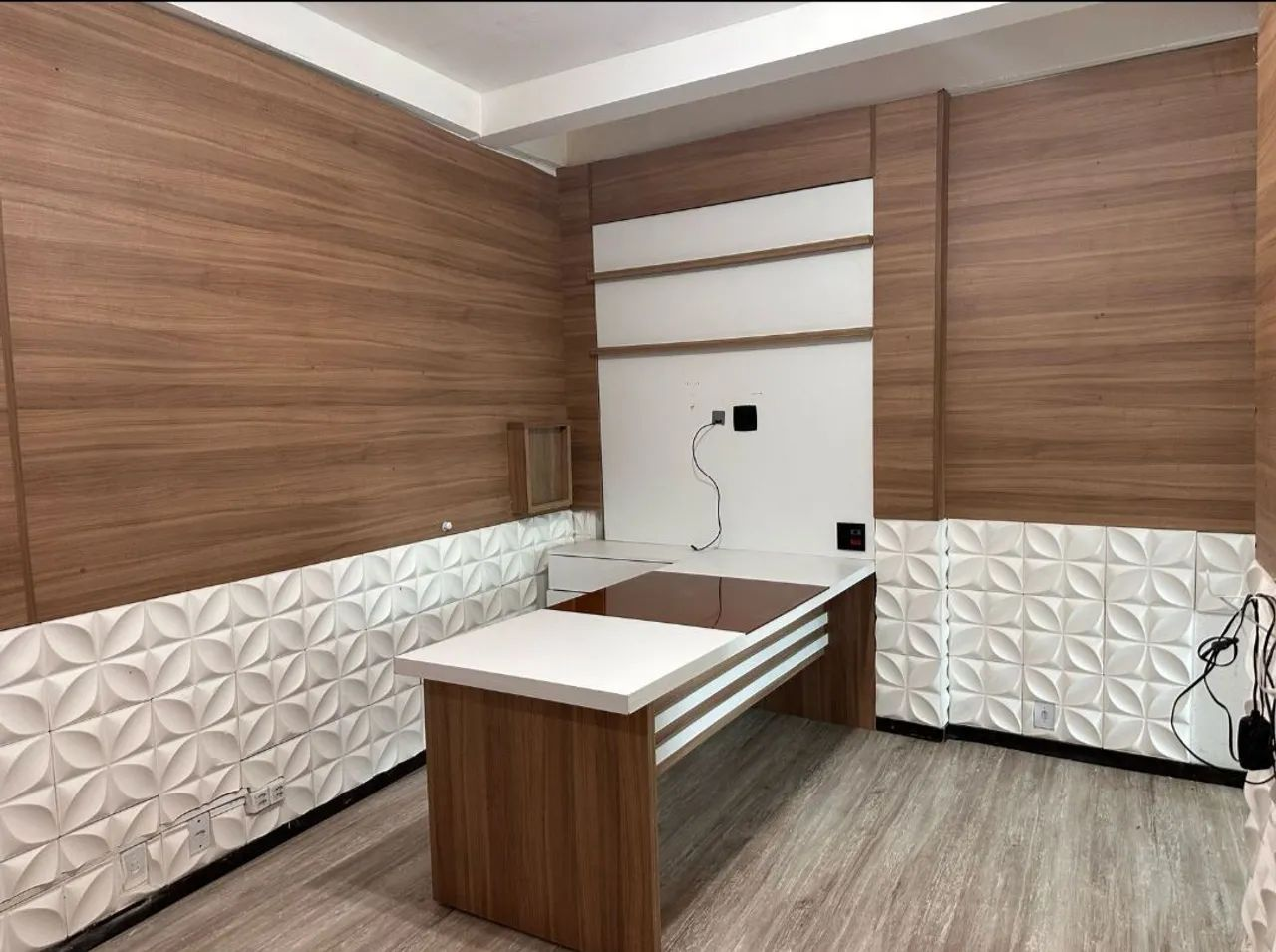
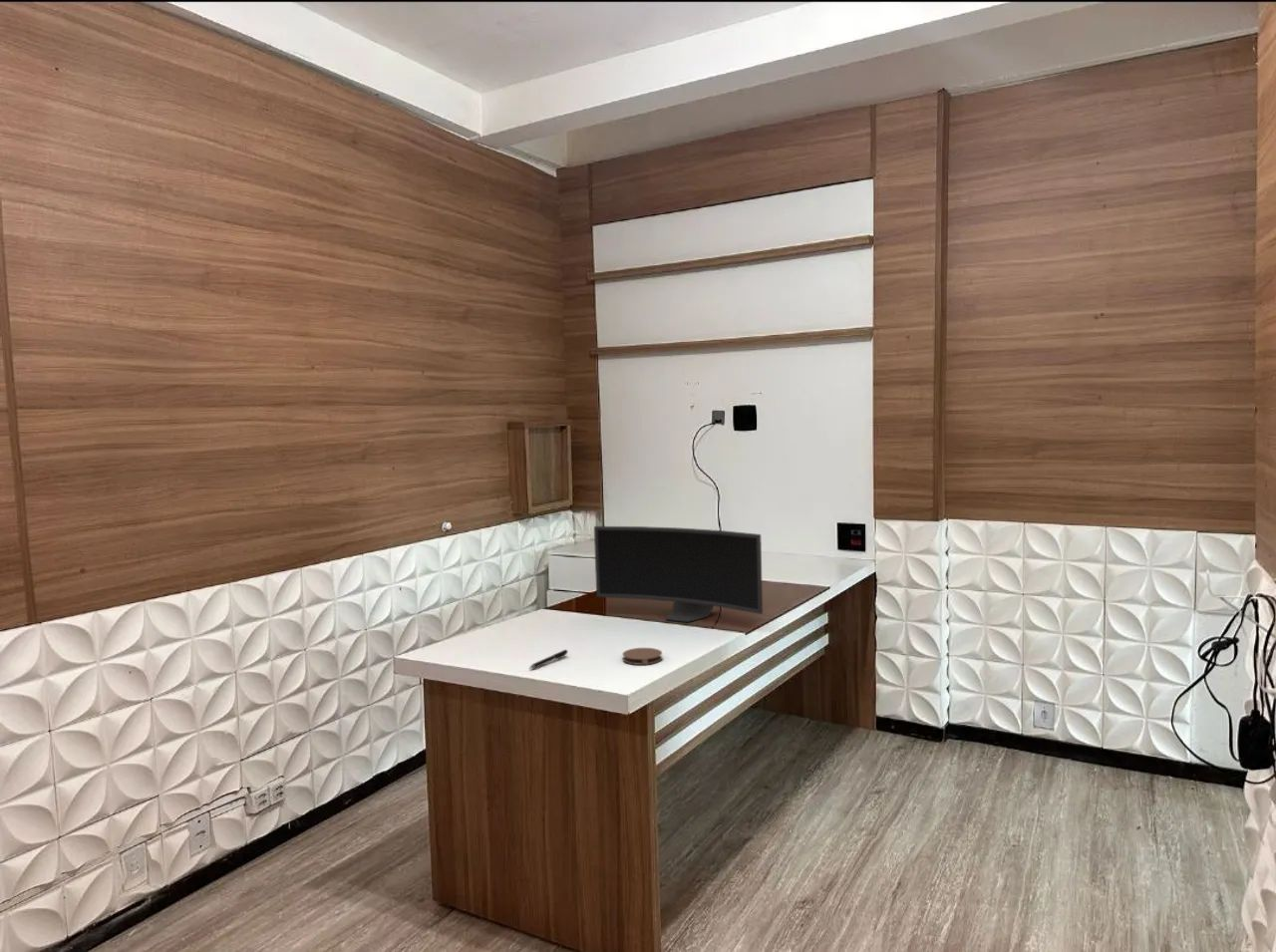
+ coaster (642, 656)
+ monitor (685, 571)
+ pen (548, 659)
